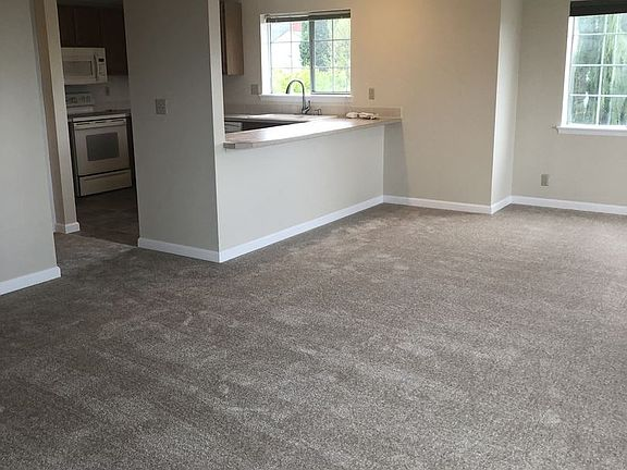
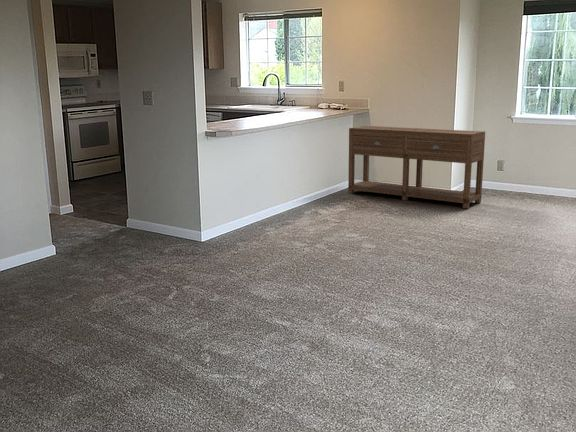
+ console table (408, 164)
